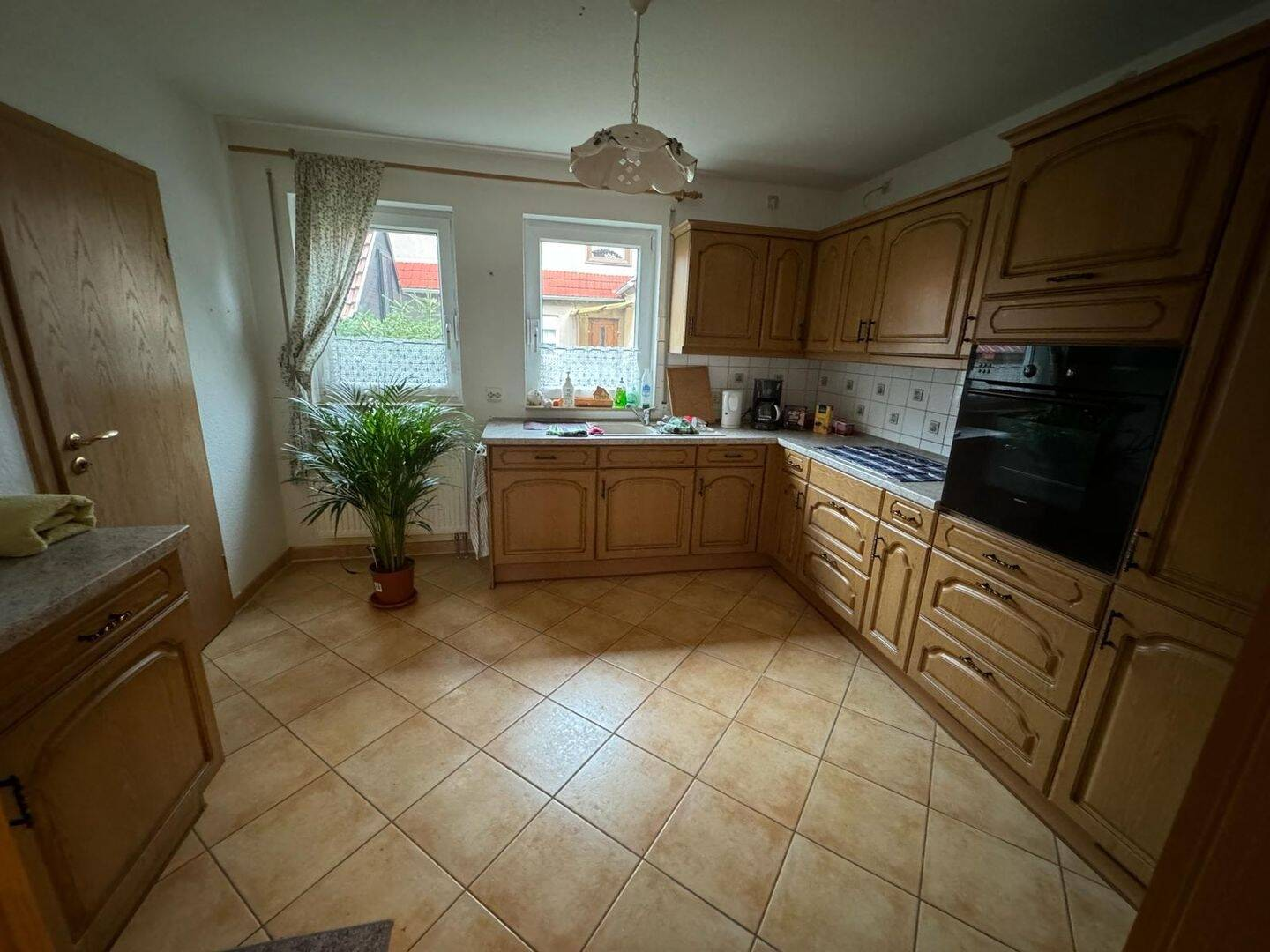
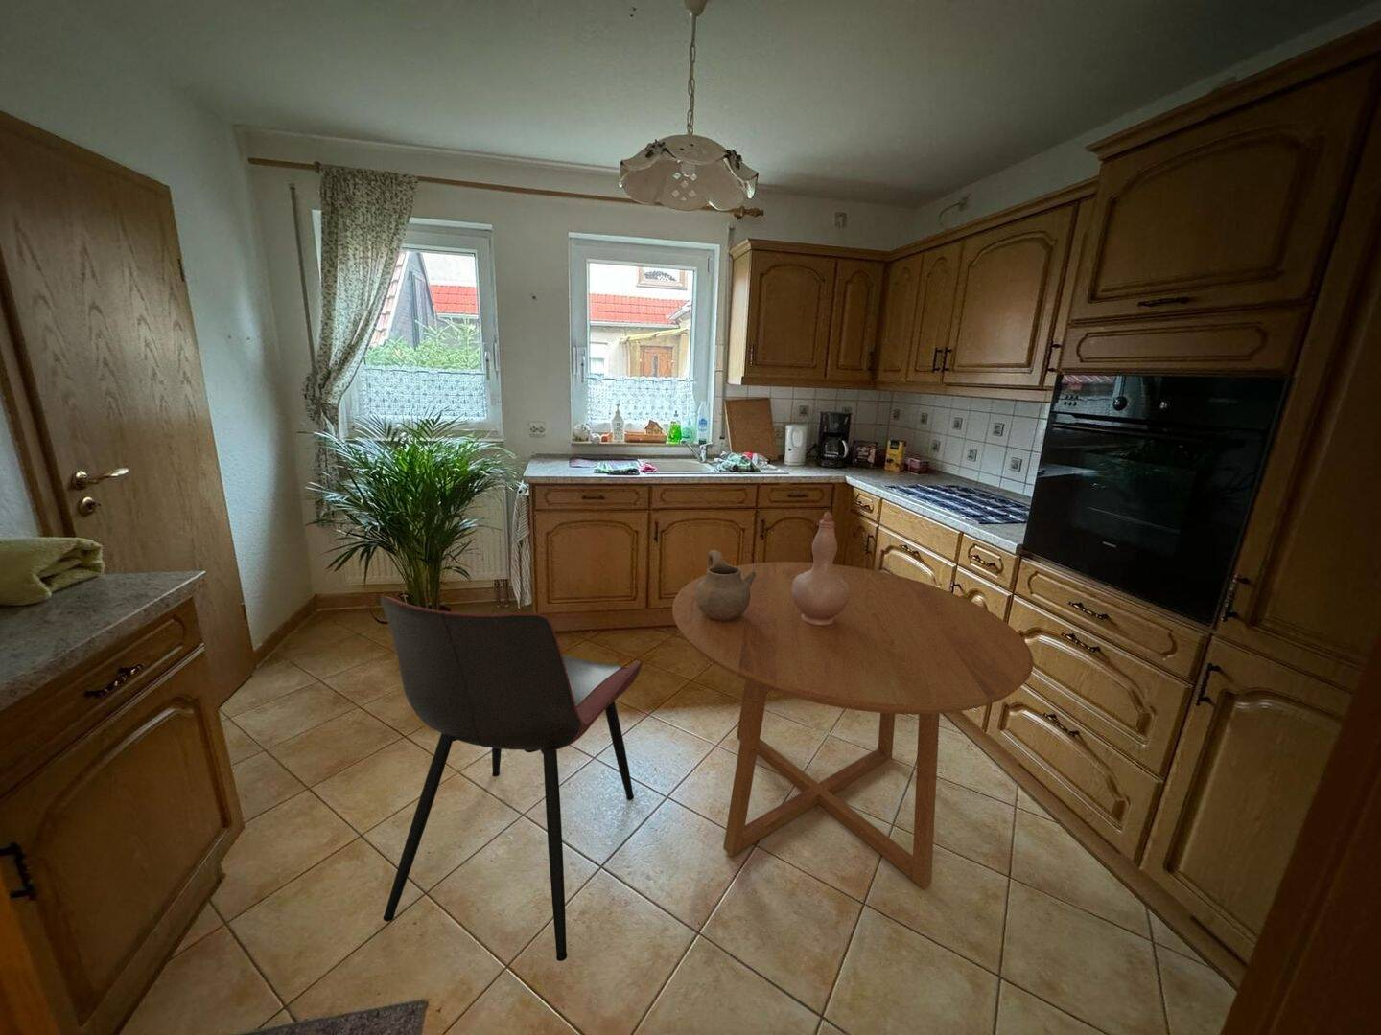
+ dining chair (521, 715)
+ pitcher (723, 584)
+ vase (822, 565)
+ dining table (828, 704)
